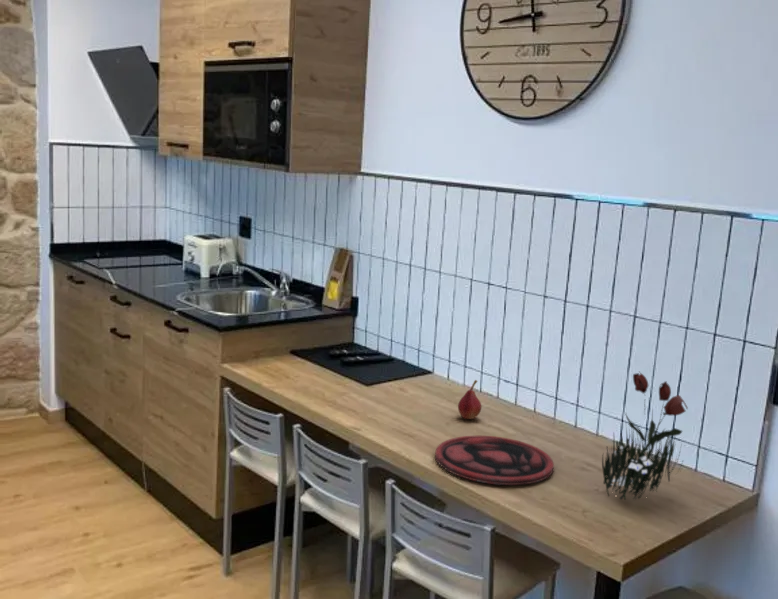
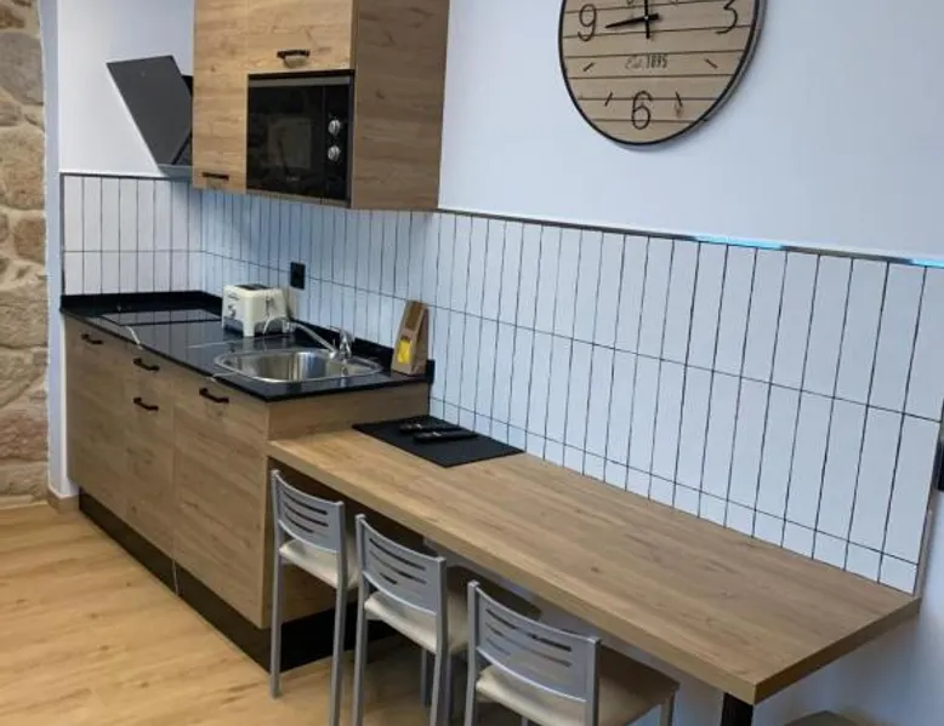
- fruit (470, 399)
- plate (494, 457)
- flower (647, 438)
